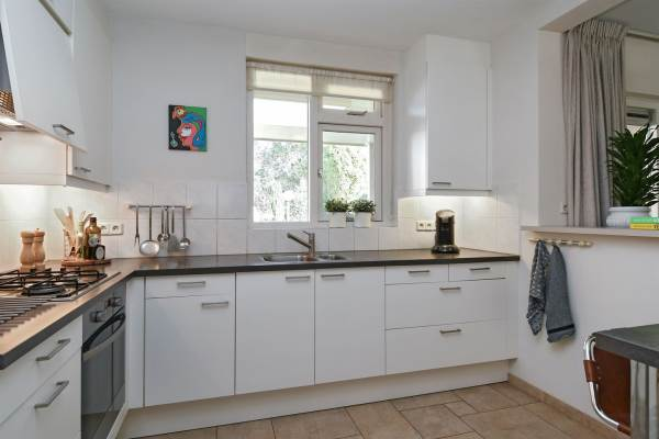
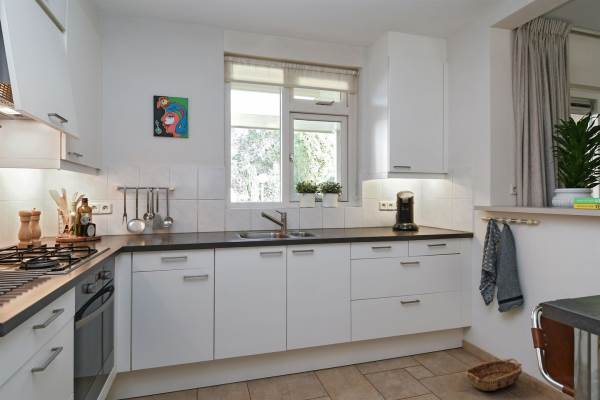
+ basket (492, 371)
